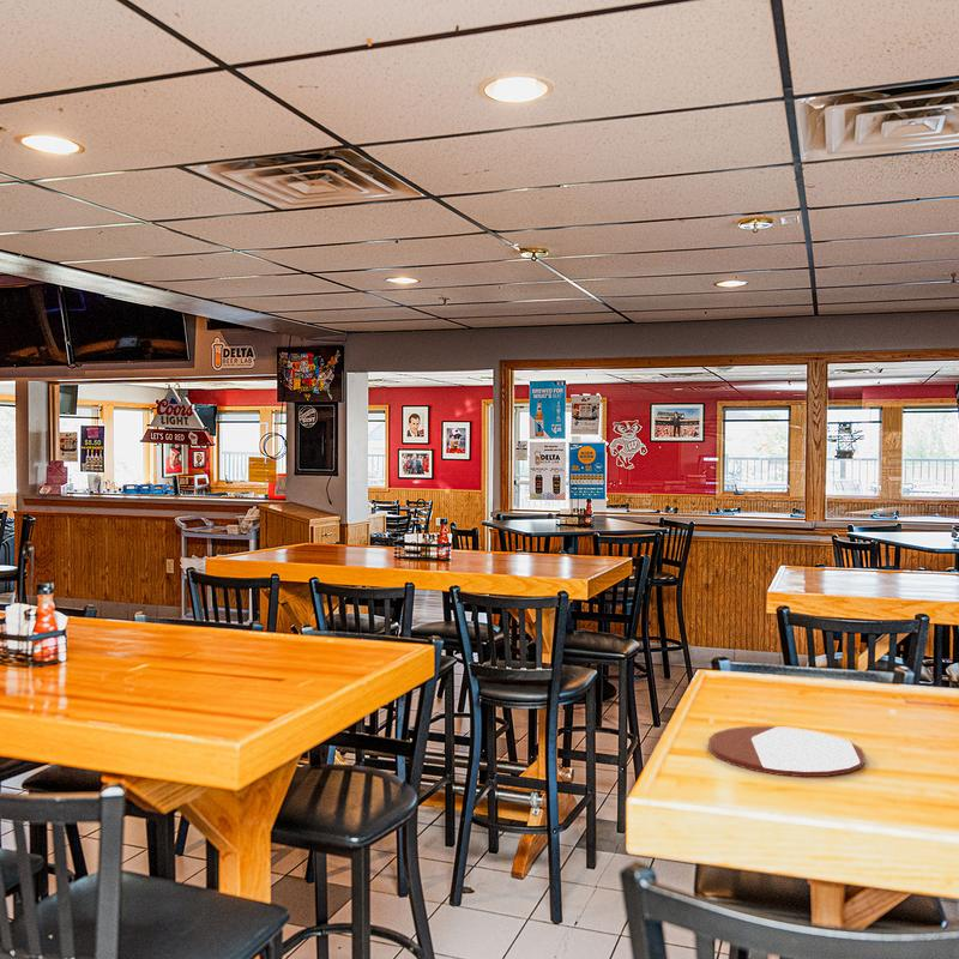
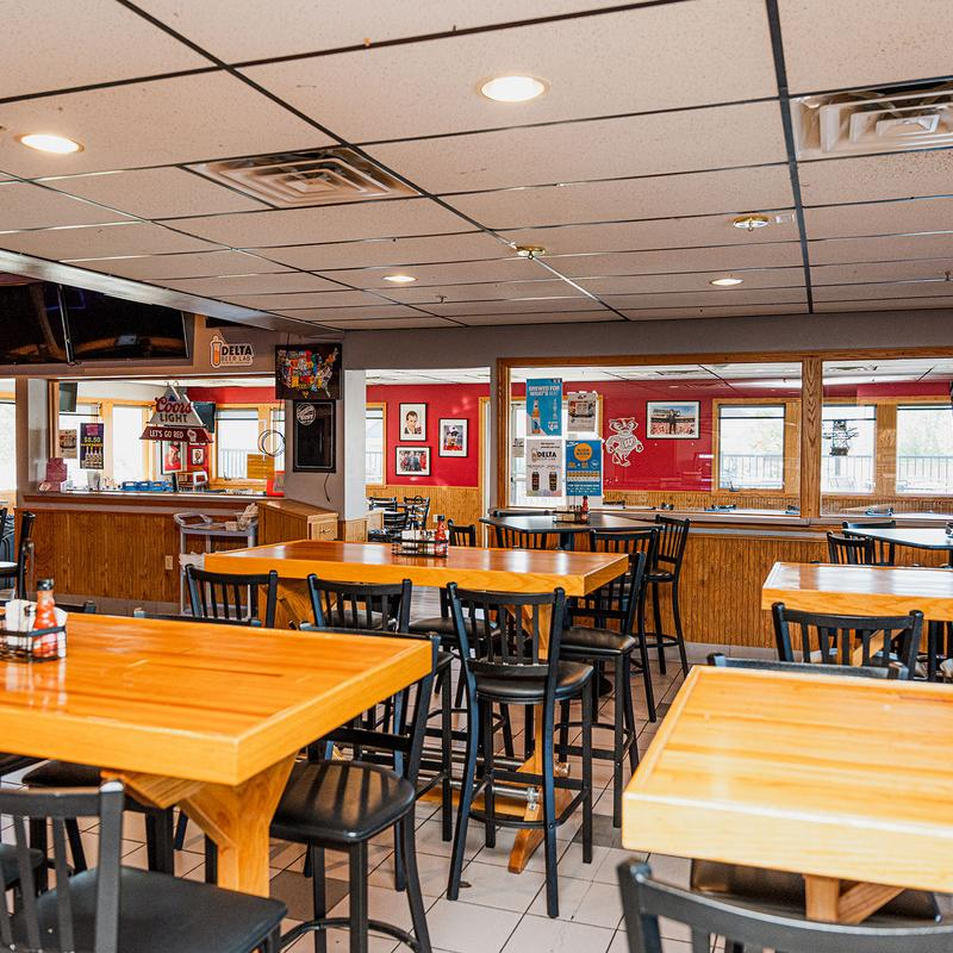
- plate (784, 749)
